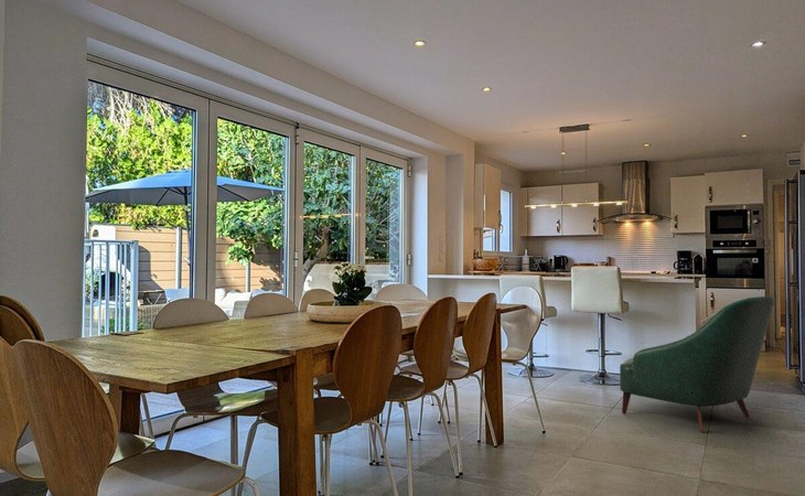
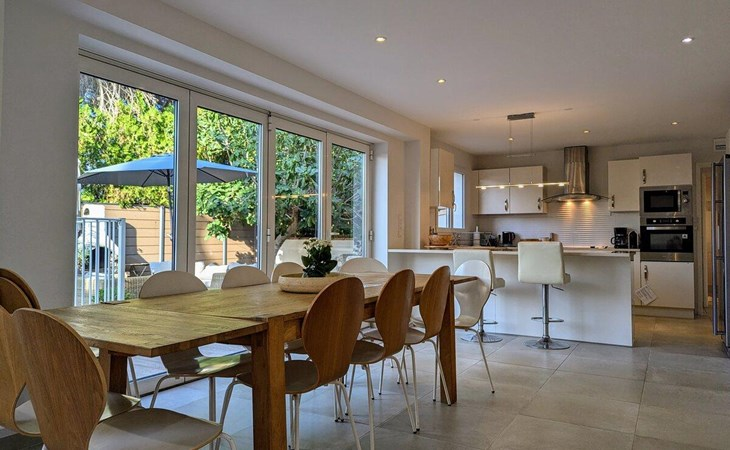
- armchair (696, 355)
